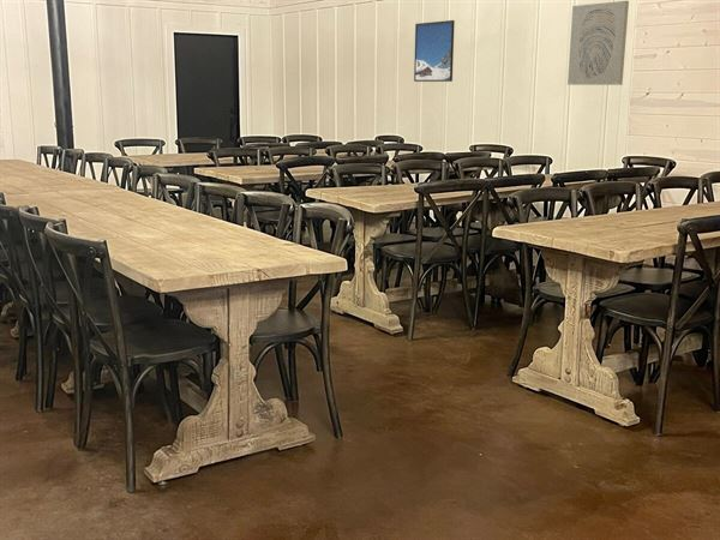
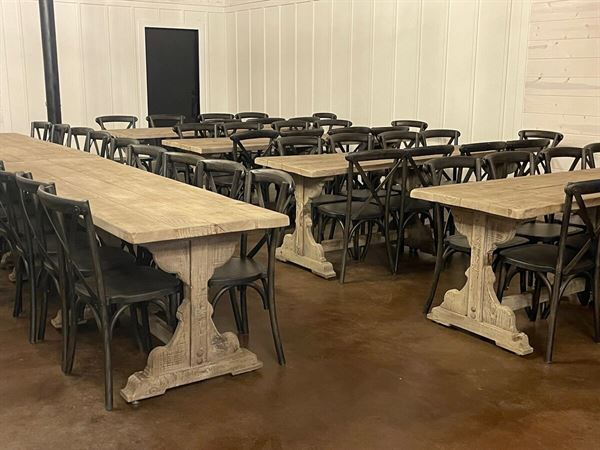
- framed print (433, 52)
- wall art (596, 44)
